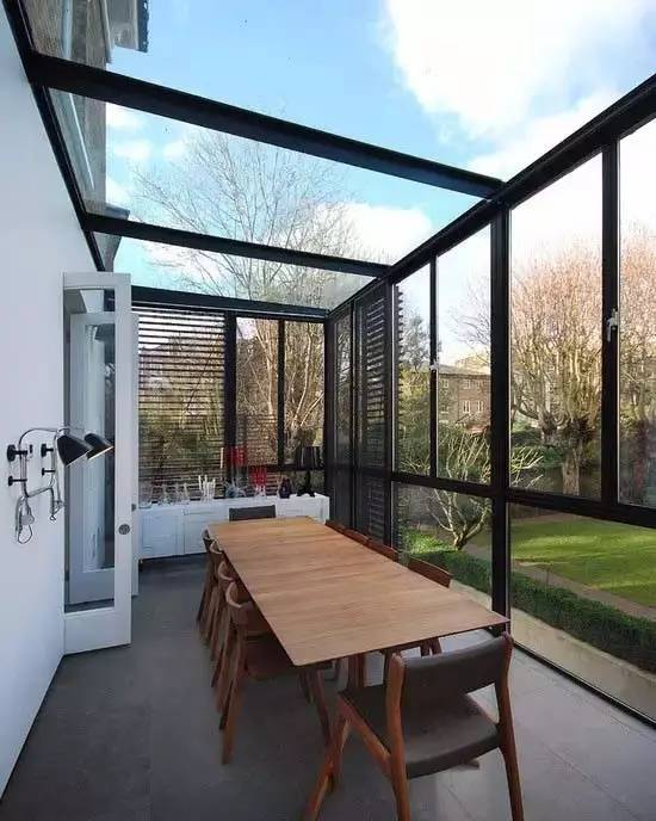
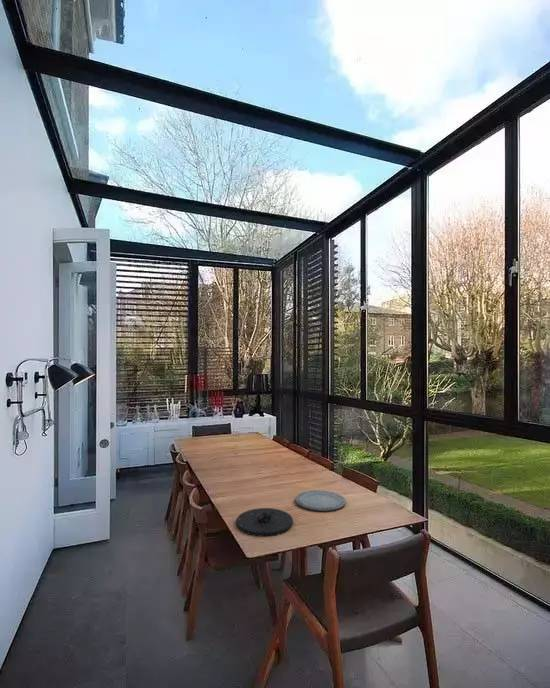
+ plate (320, 500)
+ plate (264, 516)
